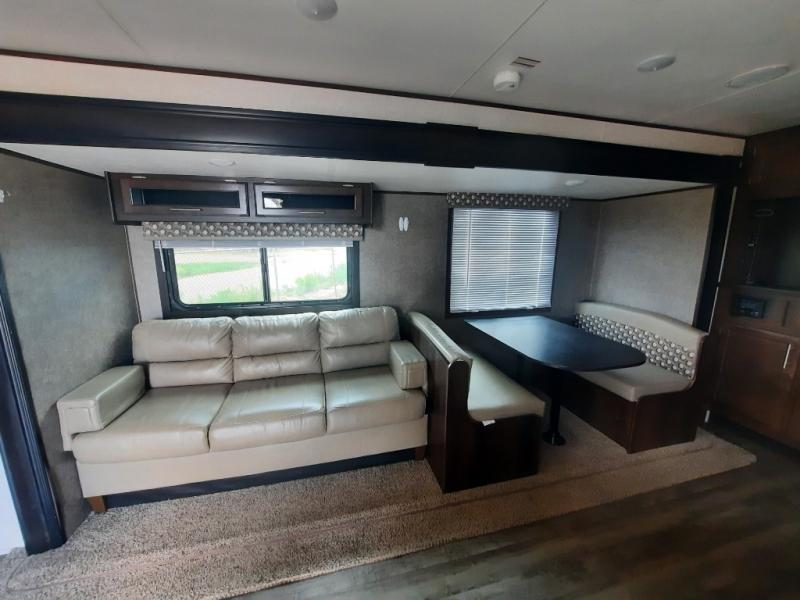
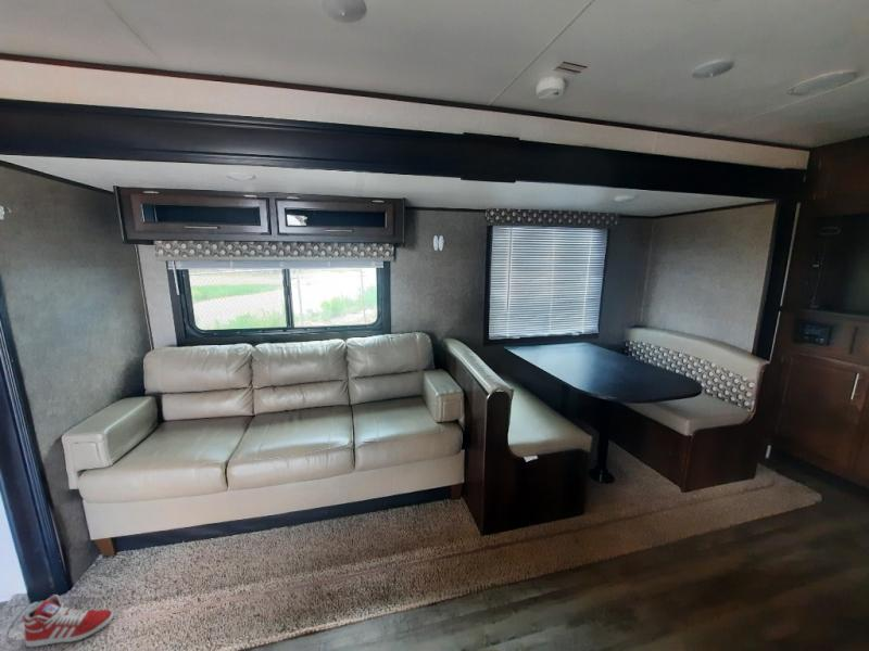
+ sneaker (67, 616)
